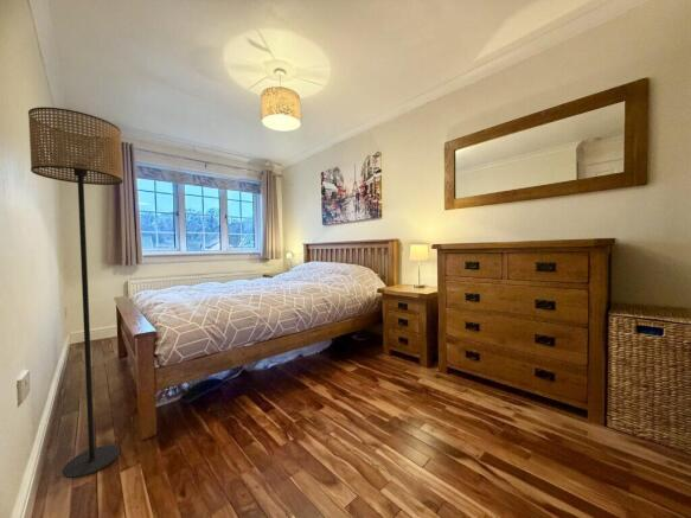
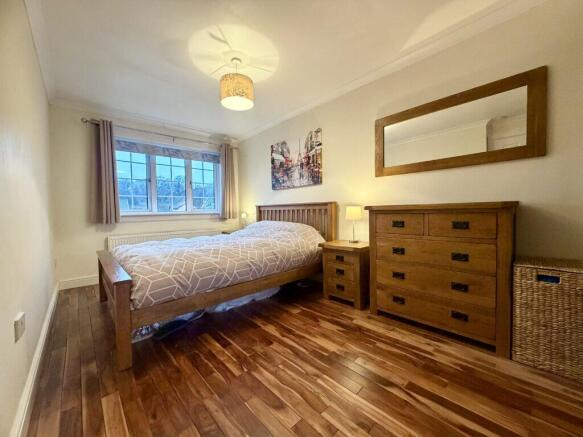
- floor lamp (85, 295)
